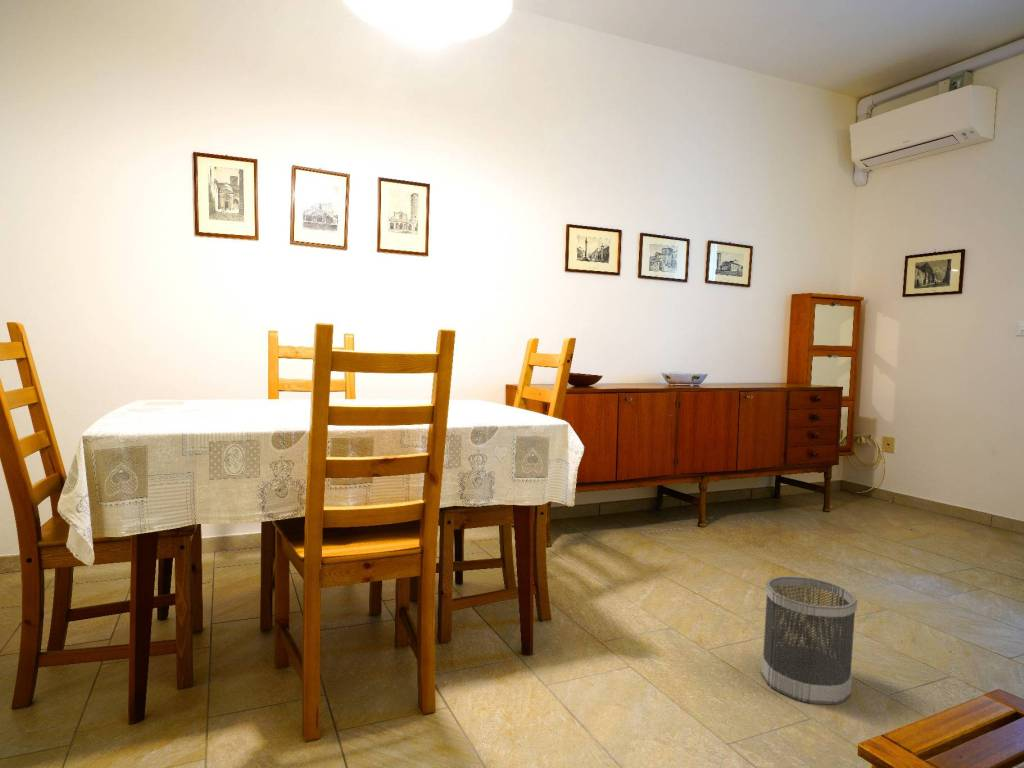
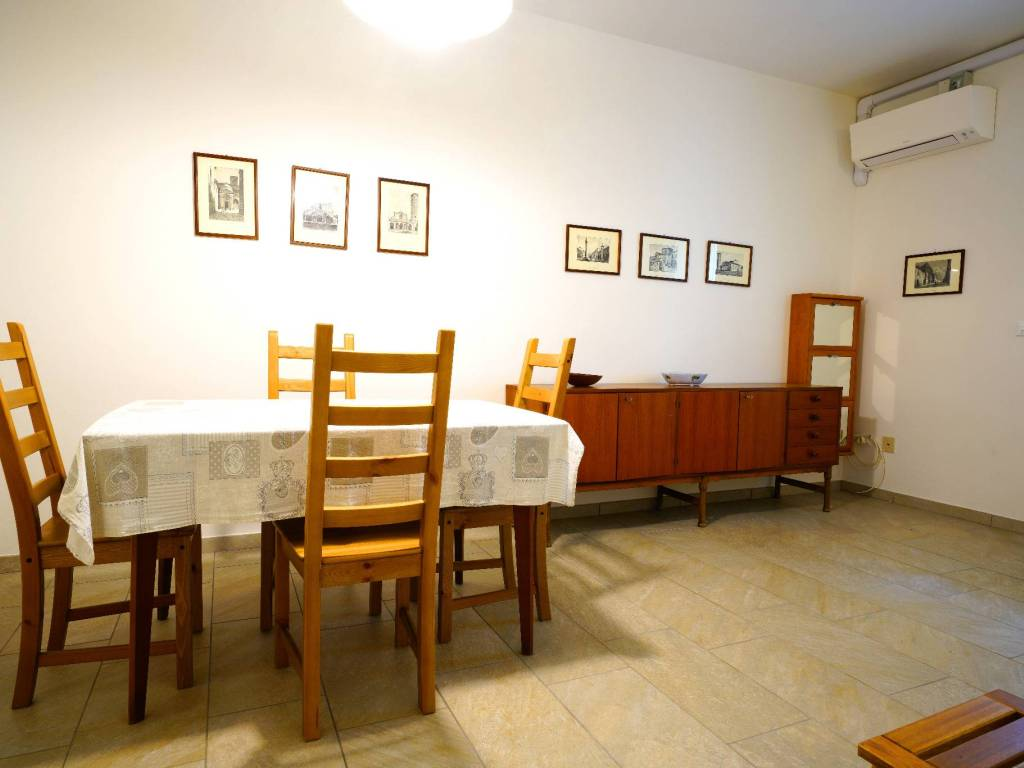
- wastebasket (807, 636)
